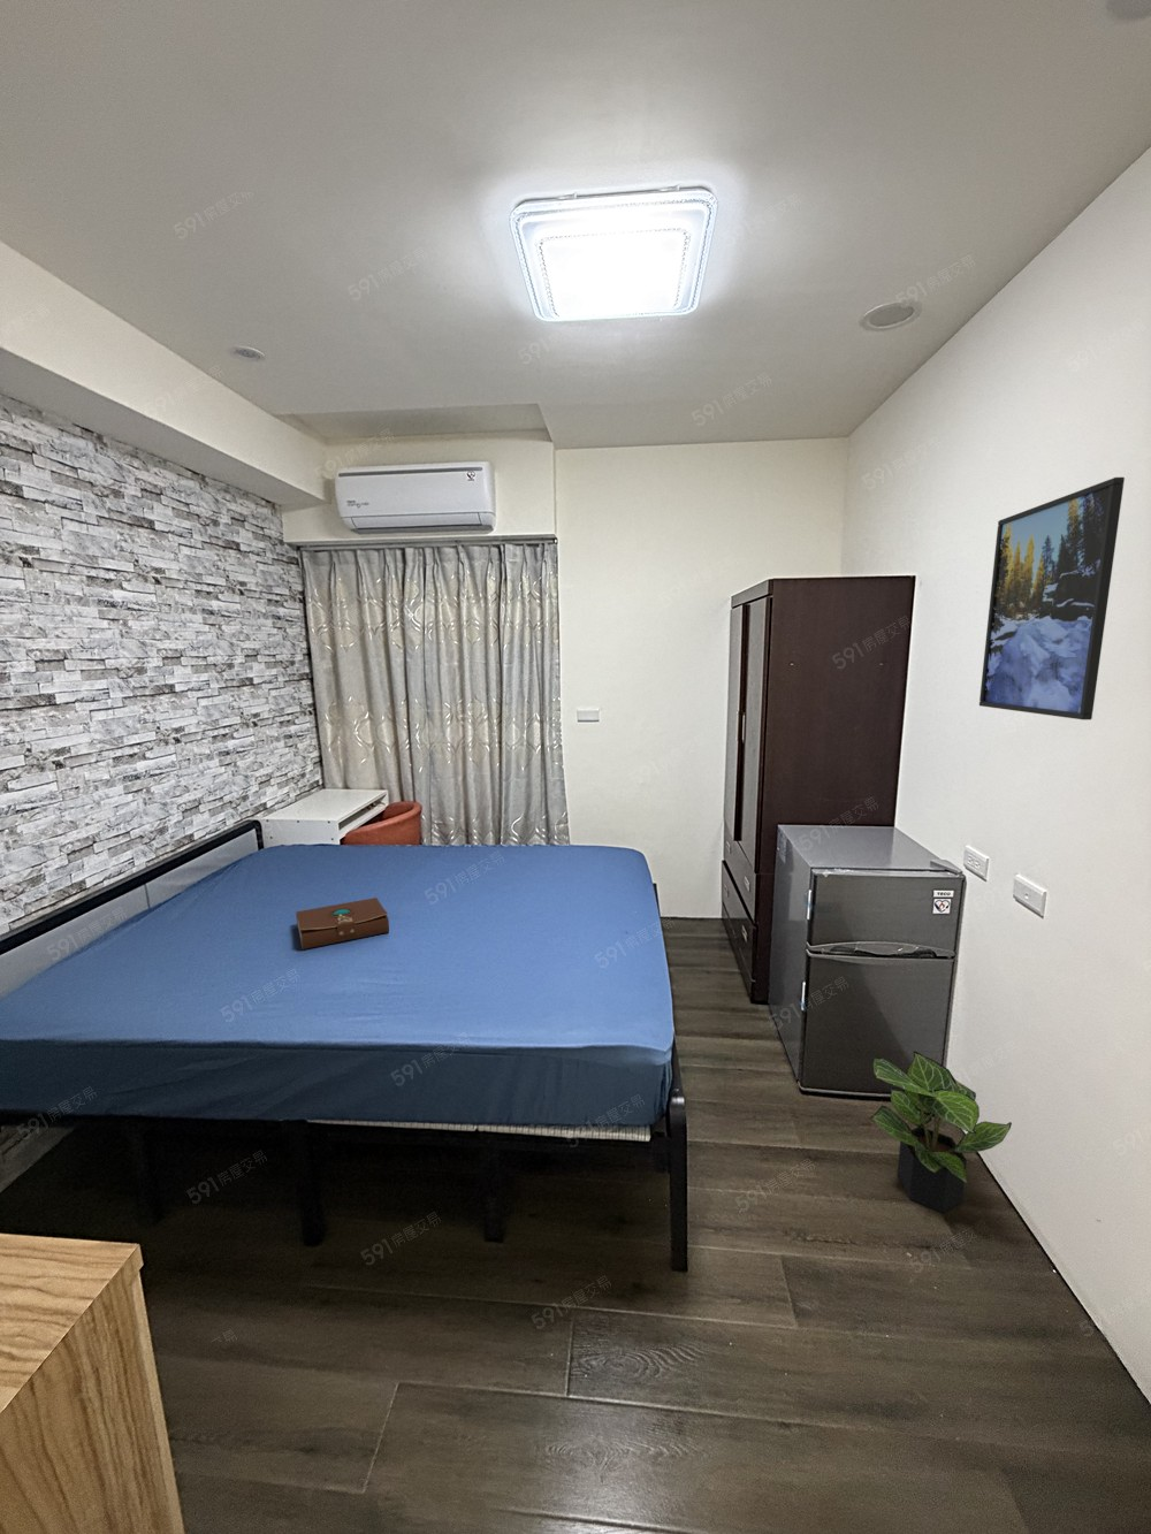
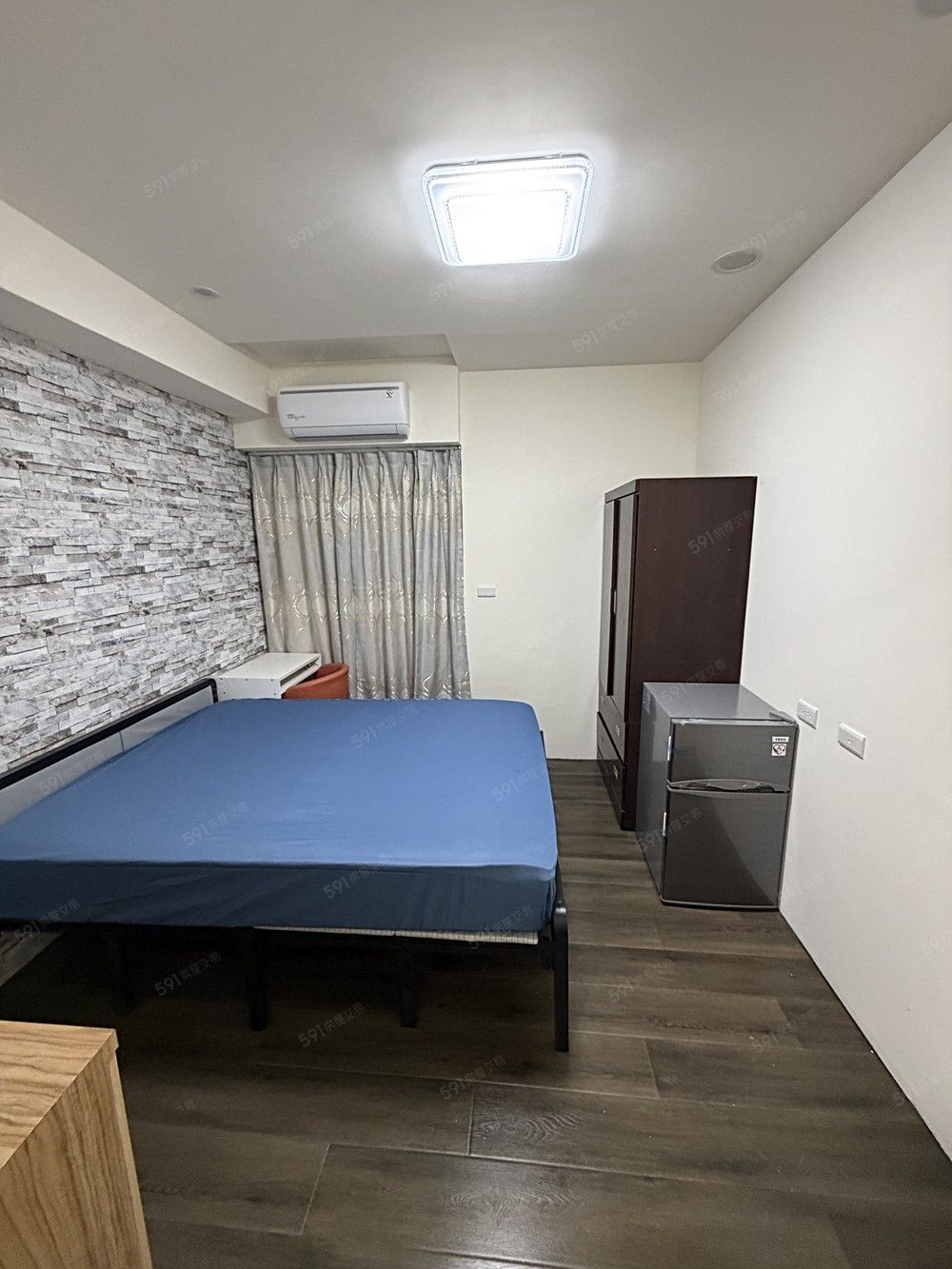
- book (342, 919)
- potted plant (922, 1123)
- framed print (1040, 609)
